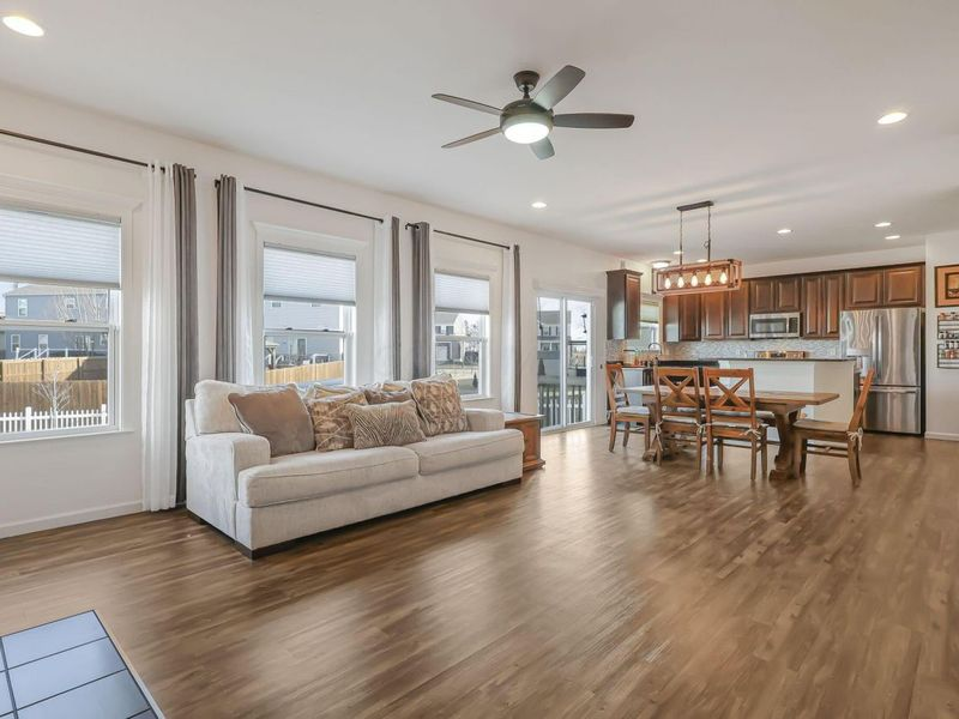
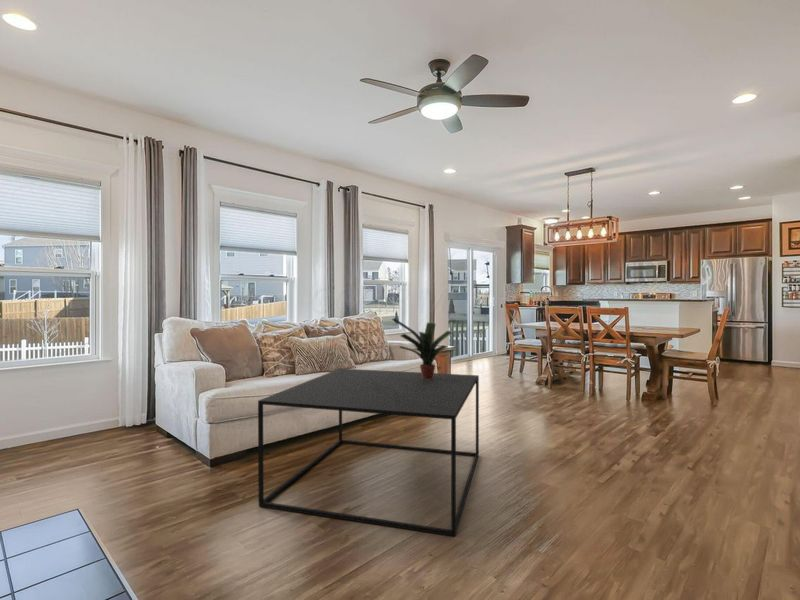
+ potted plant (423, 347)
+ coffee table (380, 443)
